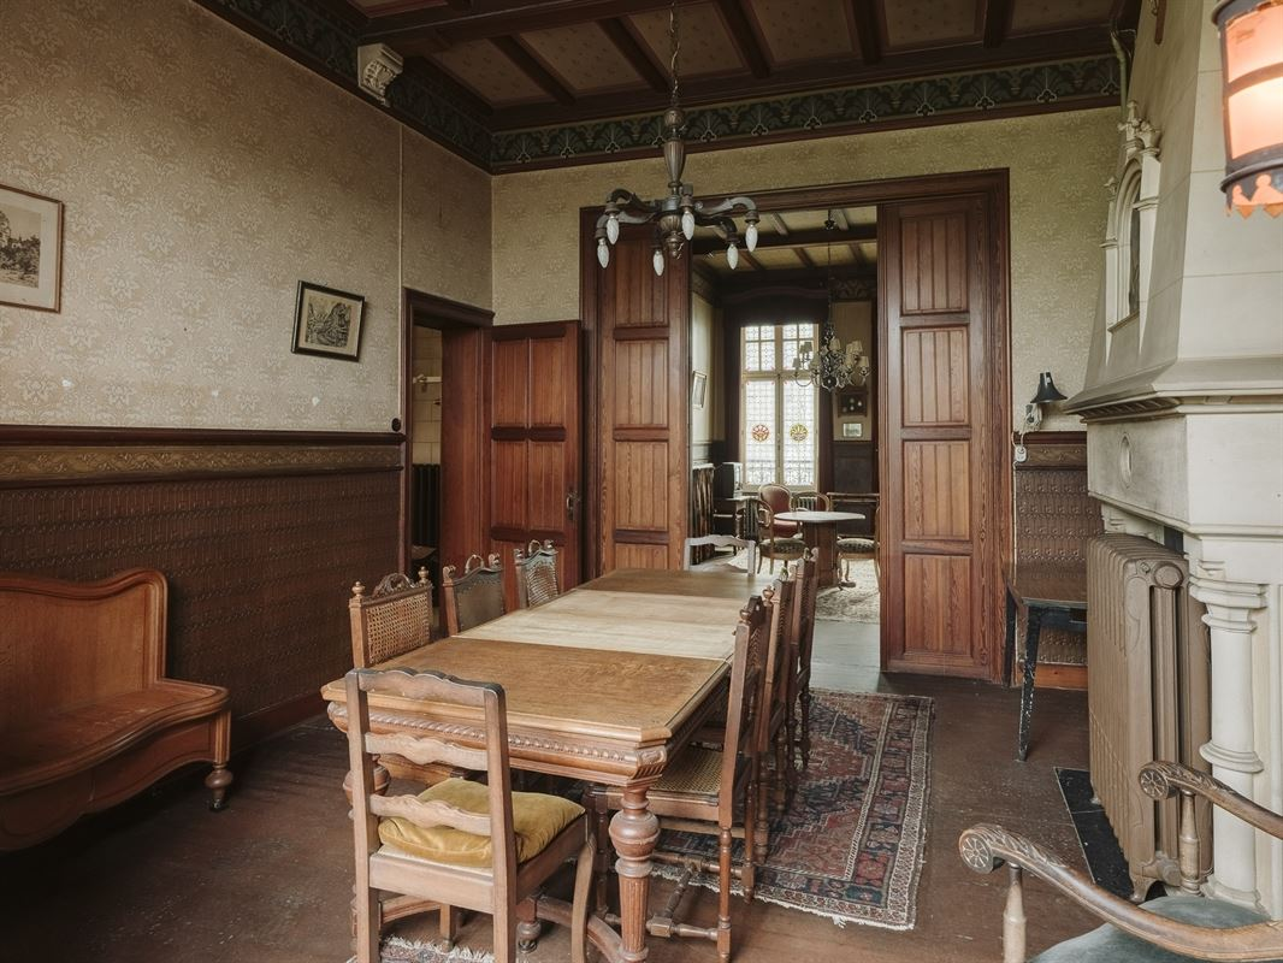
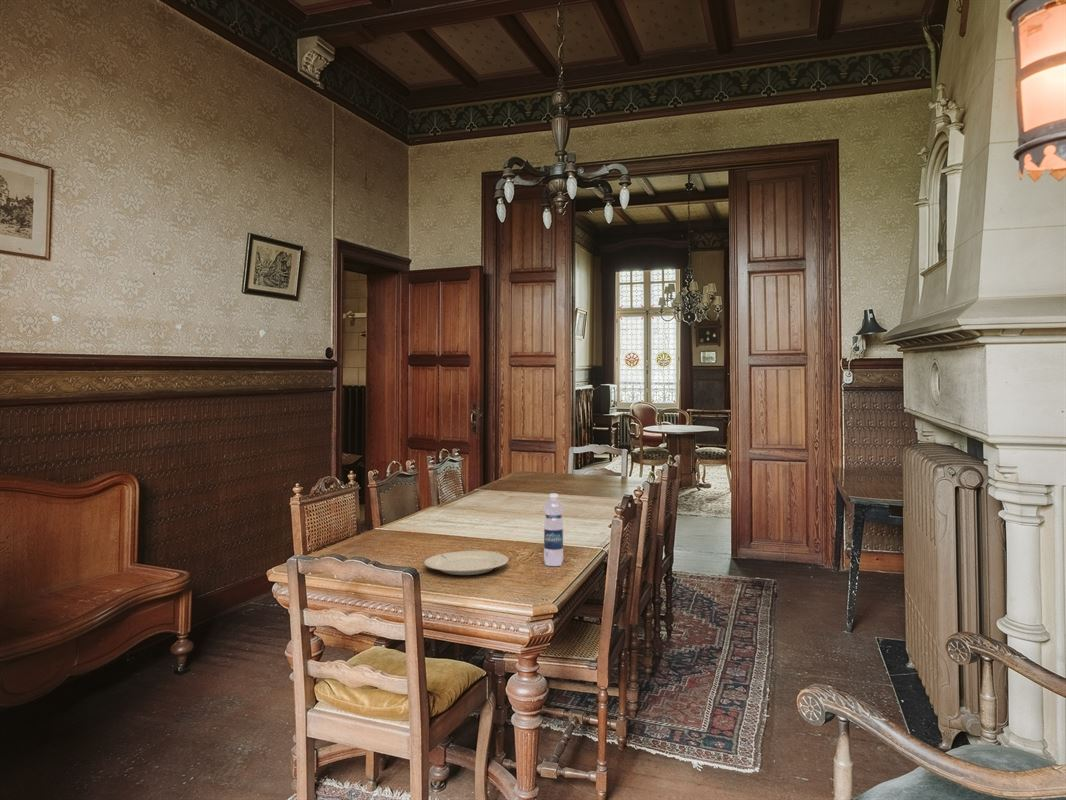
+ chinaware (466, 563)
+ water bottle (553, 529)
